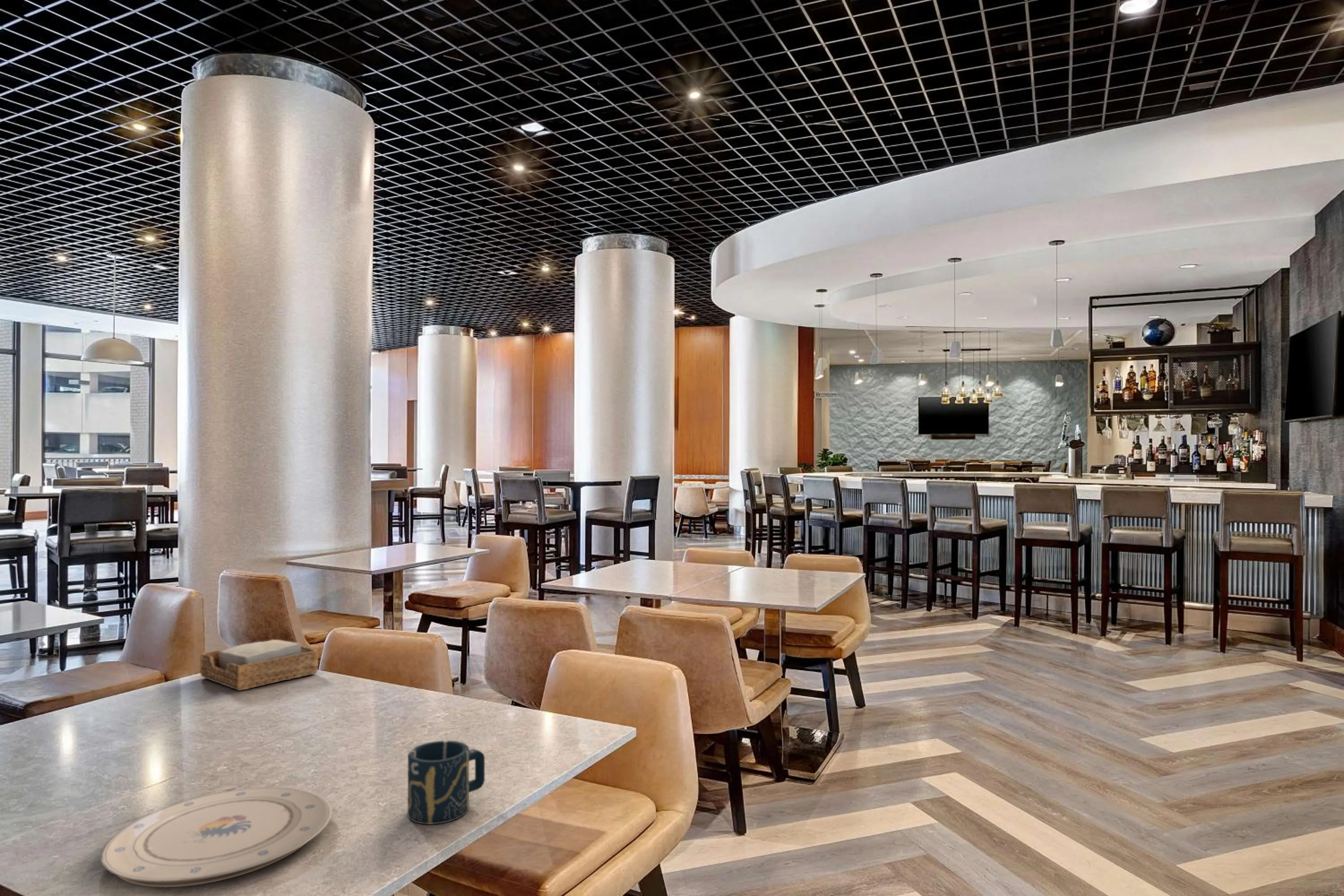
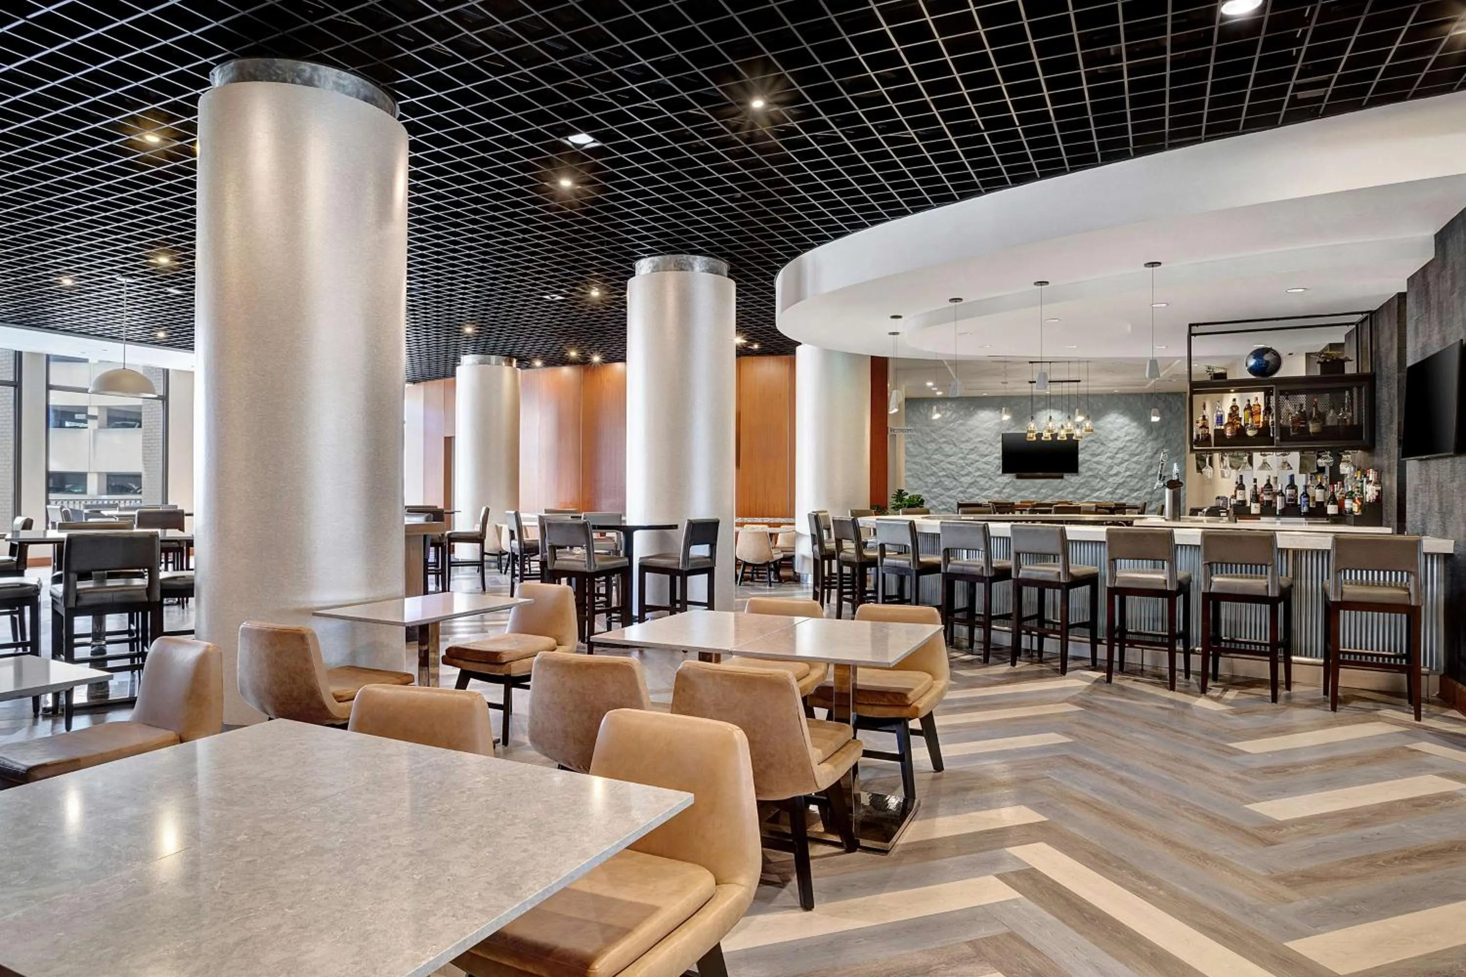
- cup (448, 778)
- plate (223, 833)
- napkin holder (260, 660)
